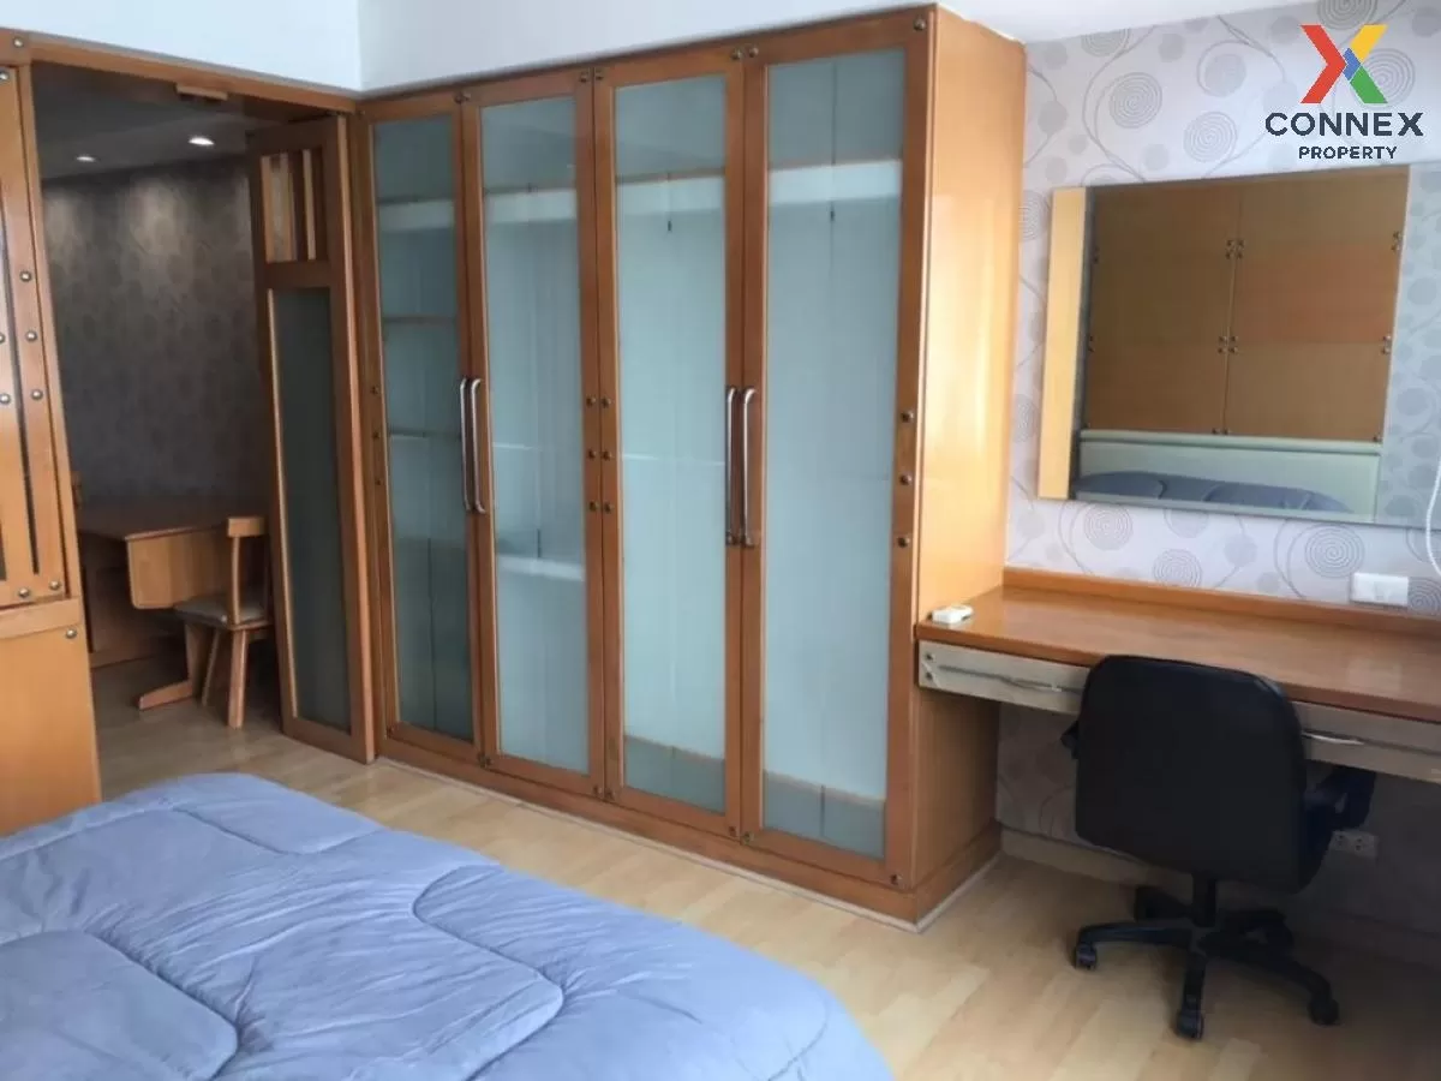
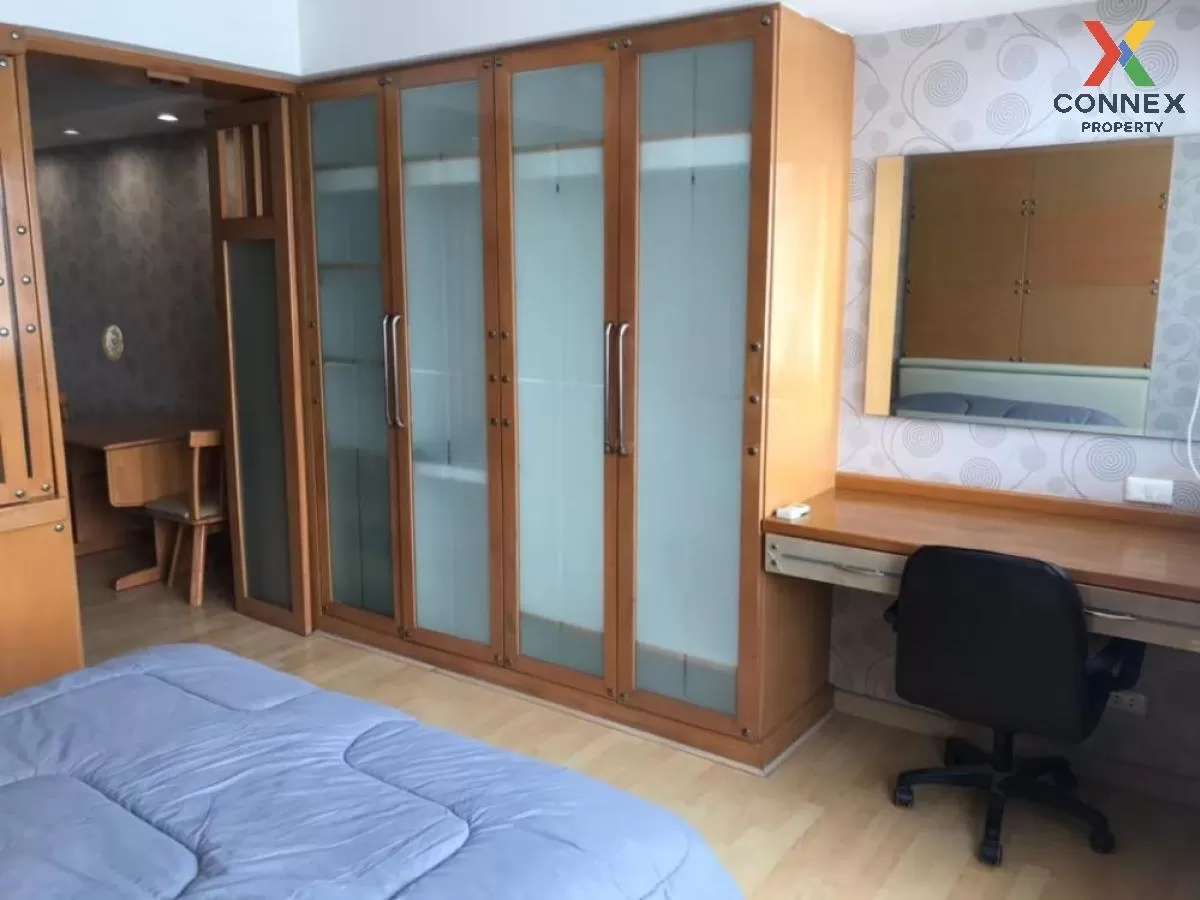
+ decorative plate (113, 341)
